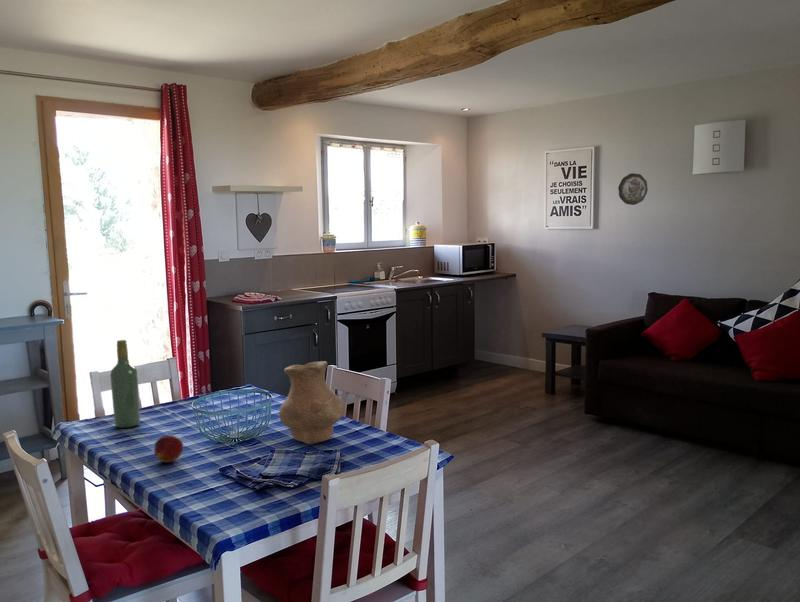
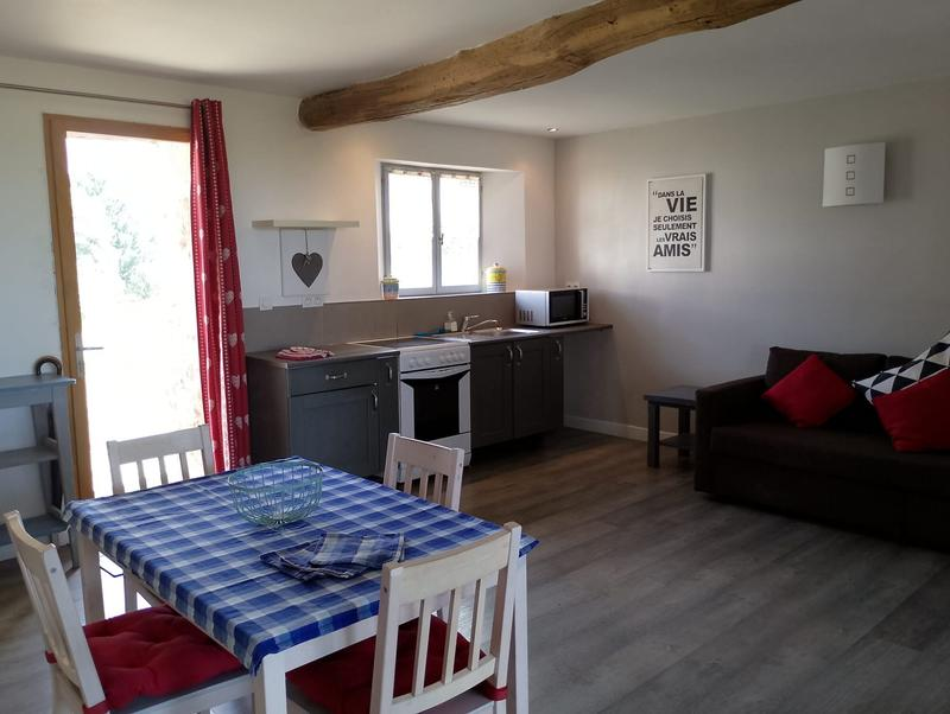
- apple (168, 448)
- decorative plate (633, 189)
- wine bottle (124, 383)
- vase (311, 400)
